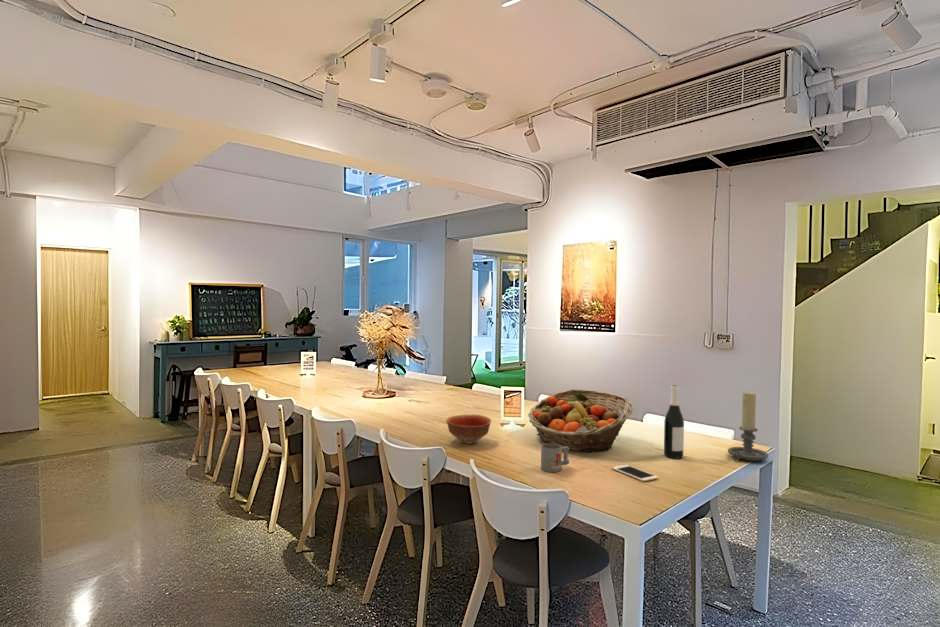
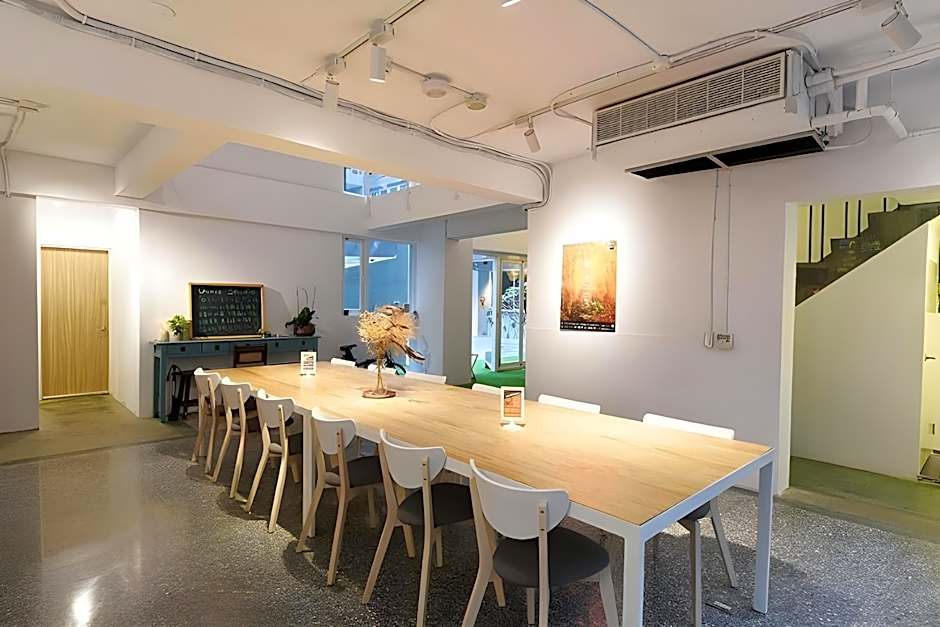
- mug (555, 456)
- fruit basket (578, 418)
- cell phone (634, 472)
- bowl (468, 430)
- candle holder (746, 424)
- wine bottle (674, 420)
